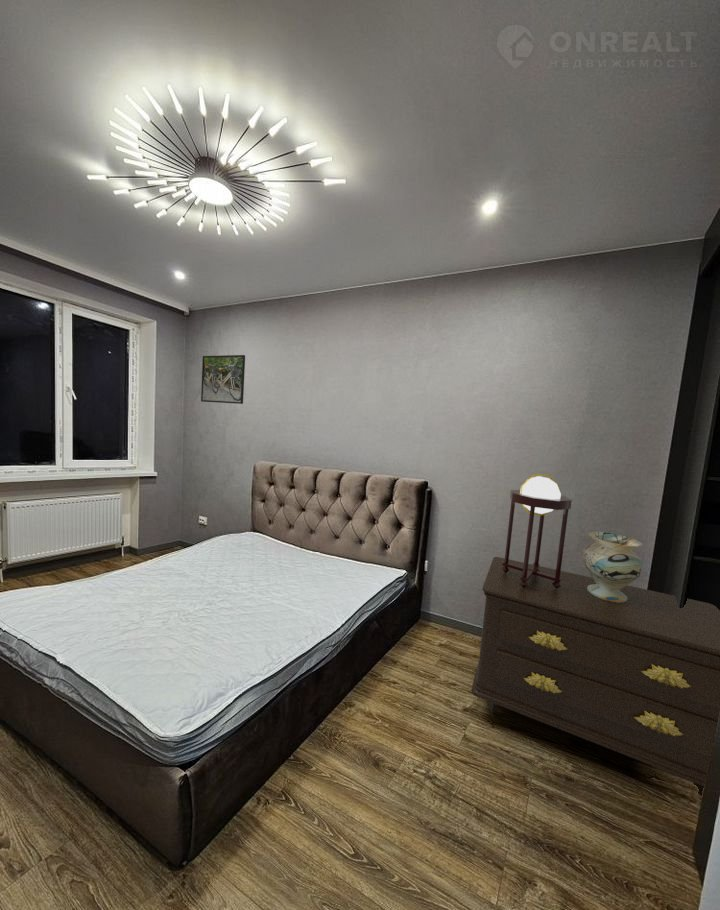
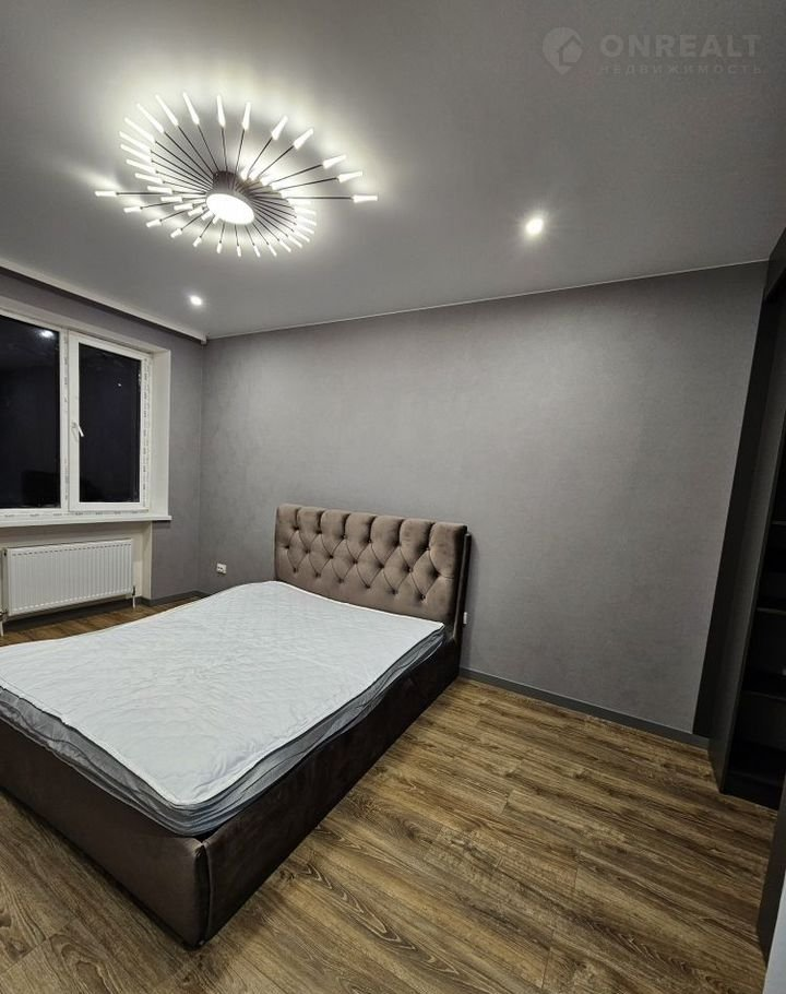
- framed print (222, 379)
- decorative vase (610, 566)
- dresser (589, 662)
- table lamp (532, 527)
